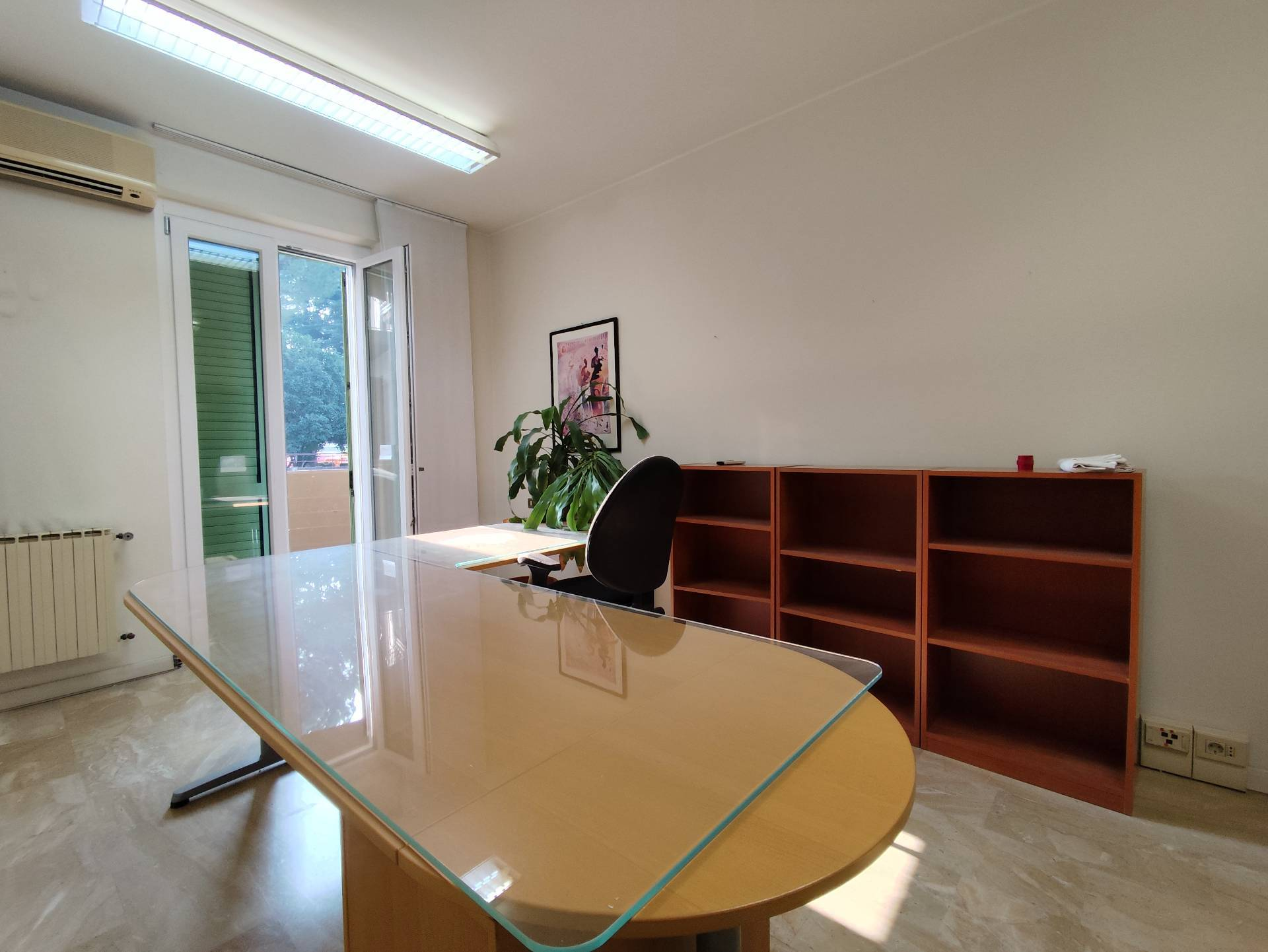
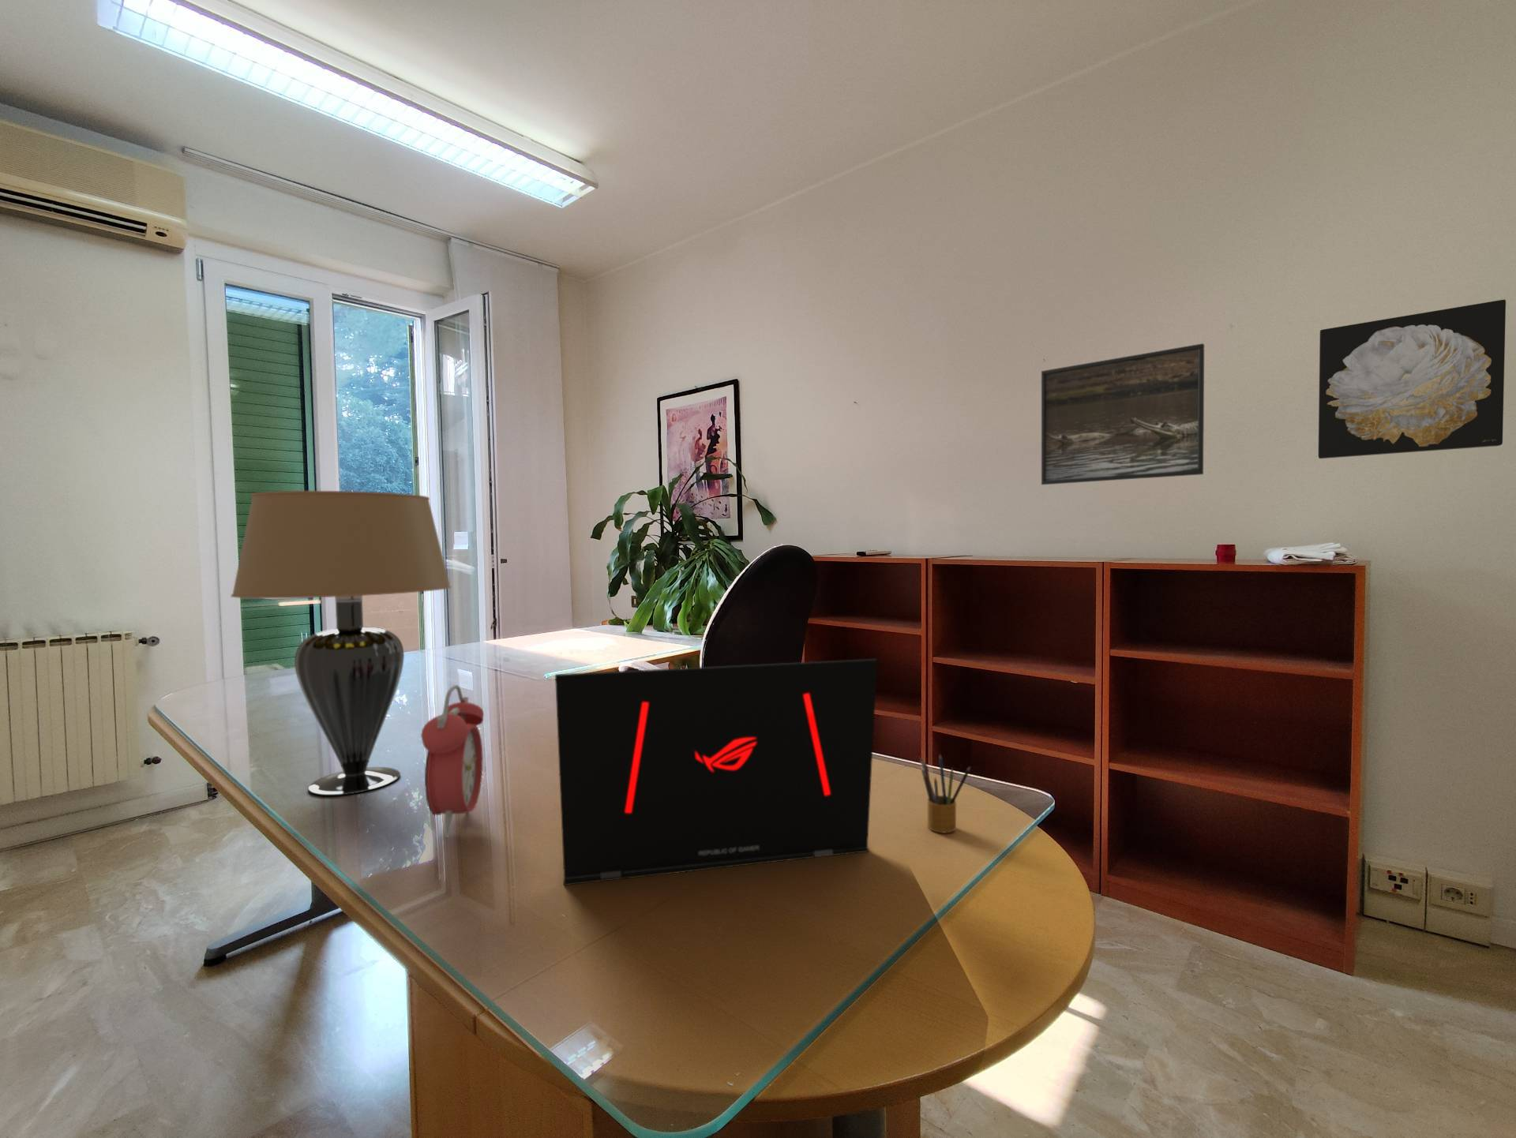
+ wall art (1406, 385)
+ laptop (710, 746)
+ table lamp (350, 640)
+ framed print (1117, 420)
+ pencil box (943, 793)
+ alarm clock (454, 754)
